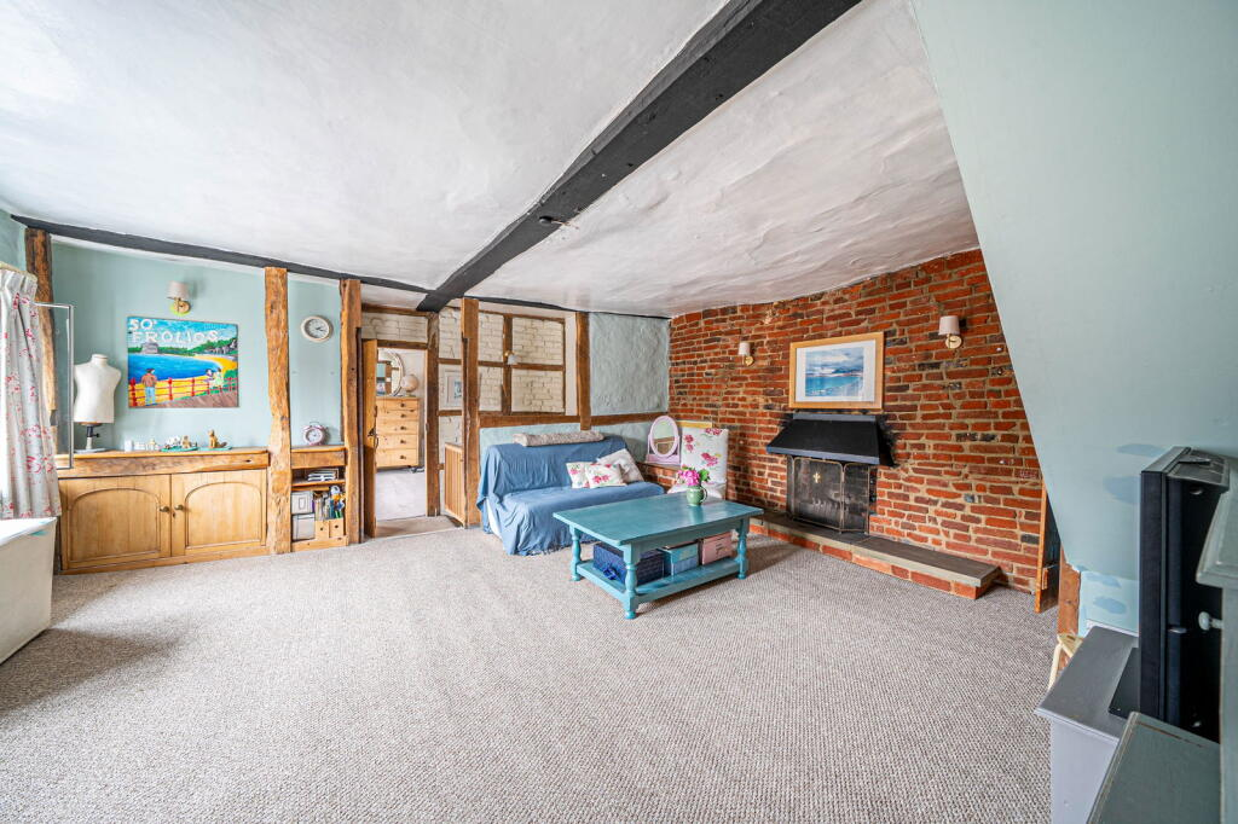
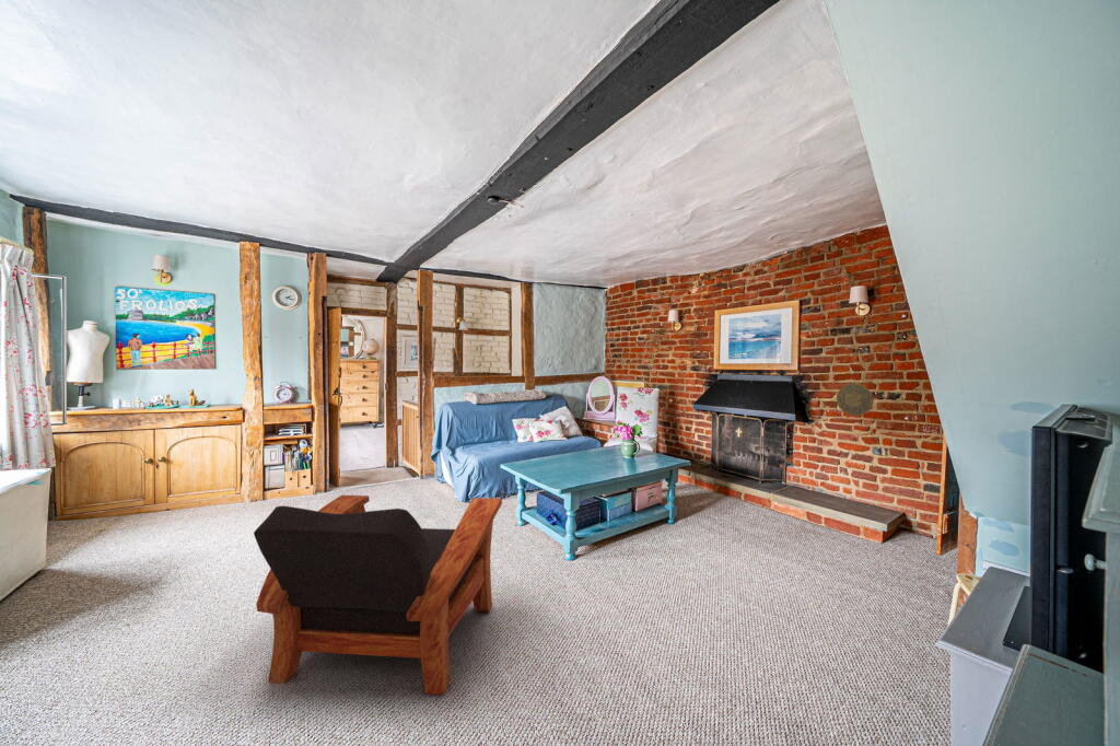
+ decorative plate (853, 399)
+ armchair (383, 566)
